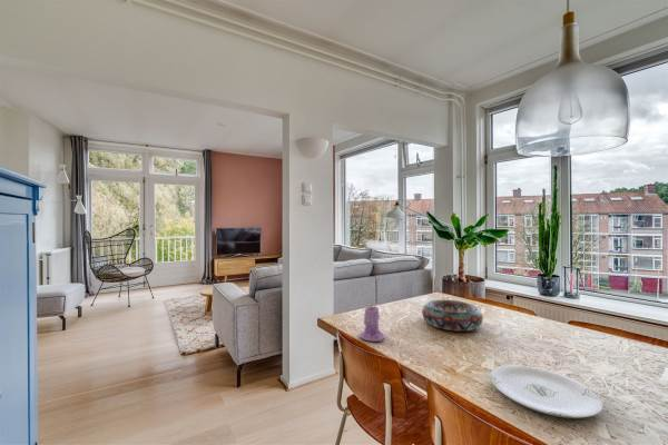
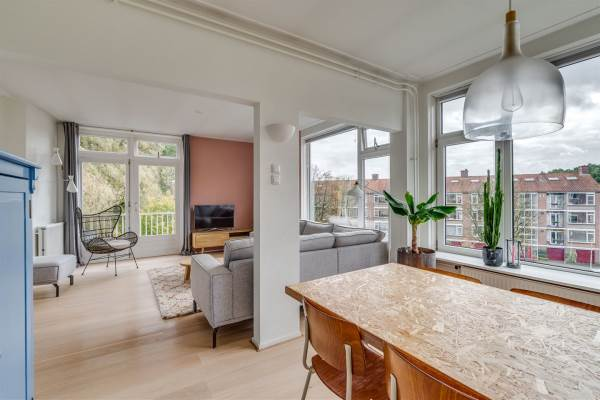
- plate (541, 390)
- decorative bowl (451, 315)
- candle (372, 319)
